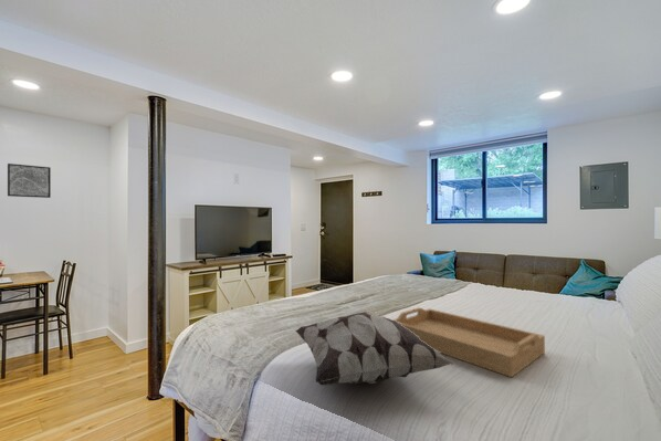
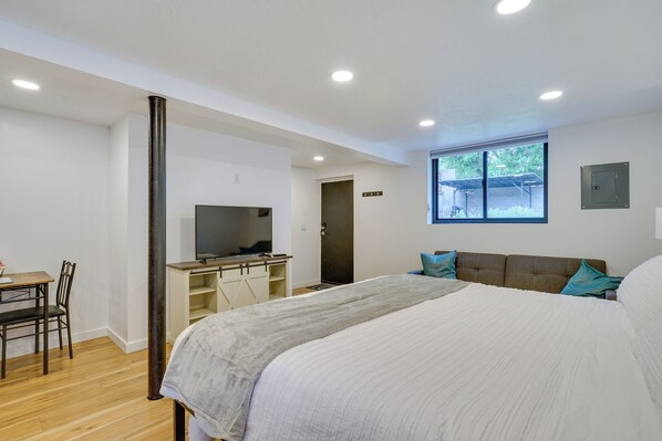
- serving tray (461, 333)
- wall art (29, 181)
- decorative pillow (365, 344)
